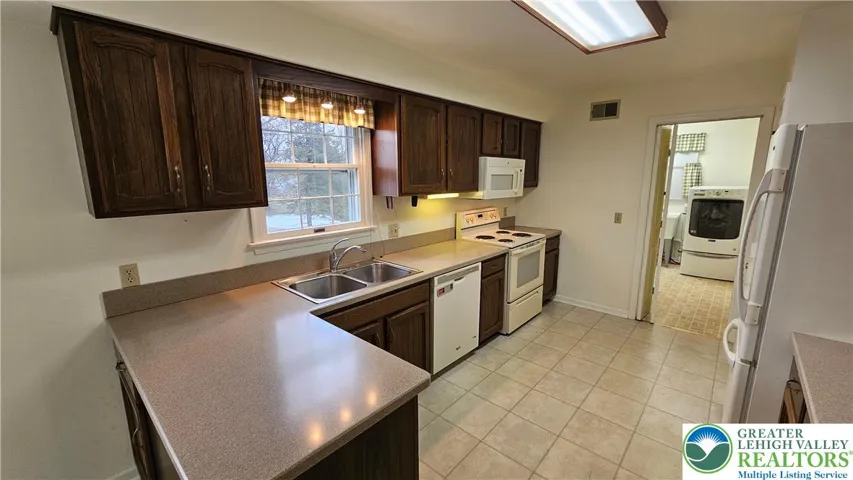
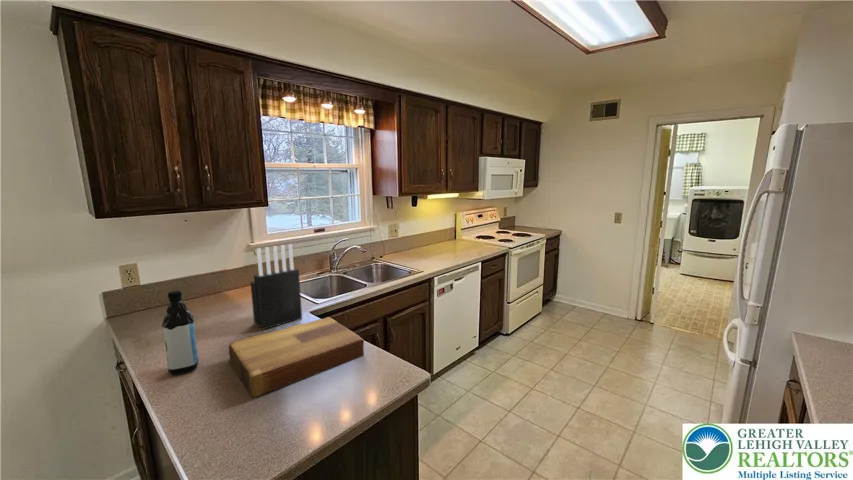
+ water bottle (179, 330)
+ knife block (274, 283)
+ cutting board (296, 348)
